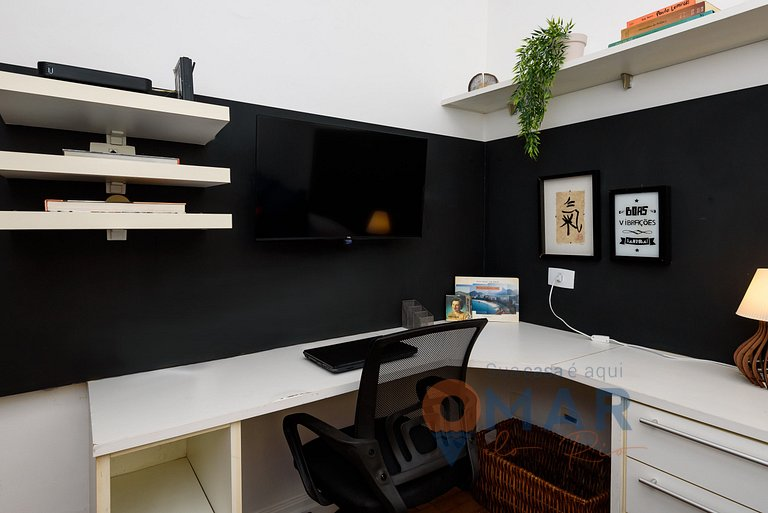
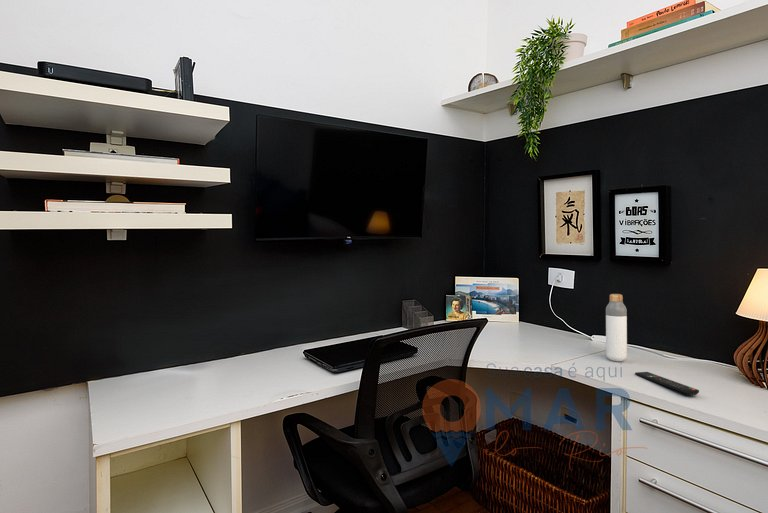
+ remote control (665, 382)
+ bottle (616, 327)
